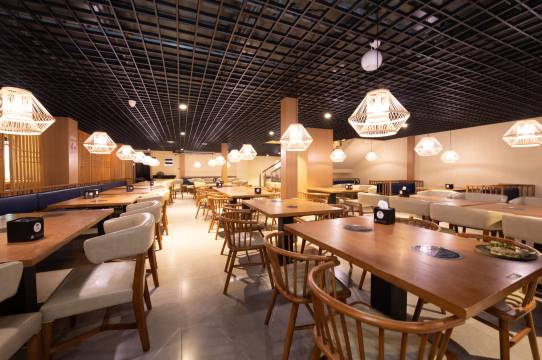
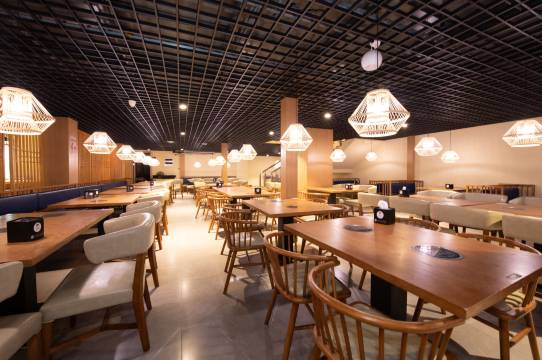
- dinner plate (504, 248)
